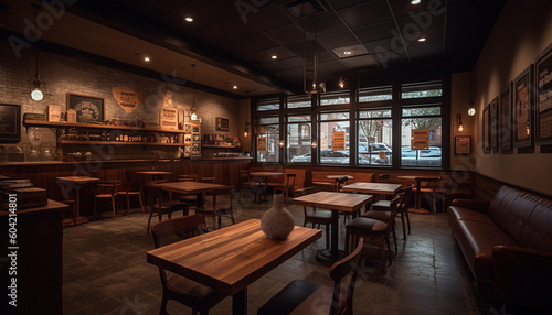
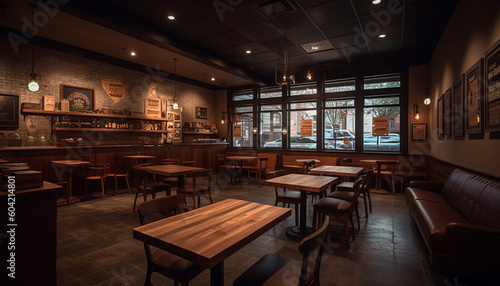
- vase (277, 215)
